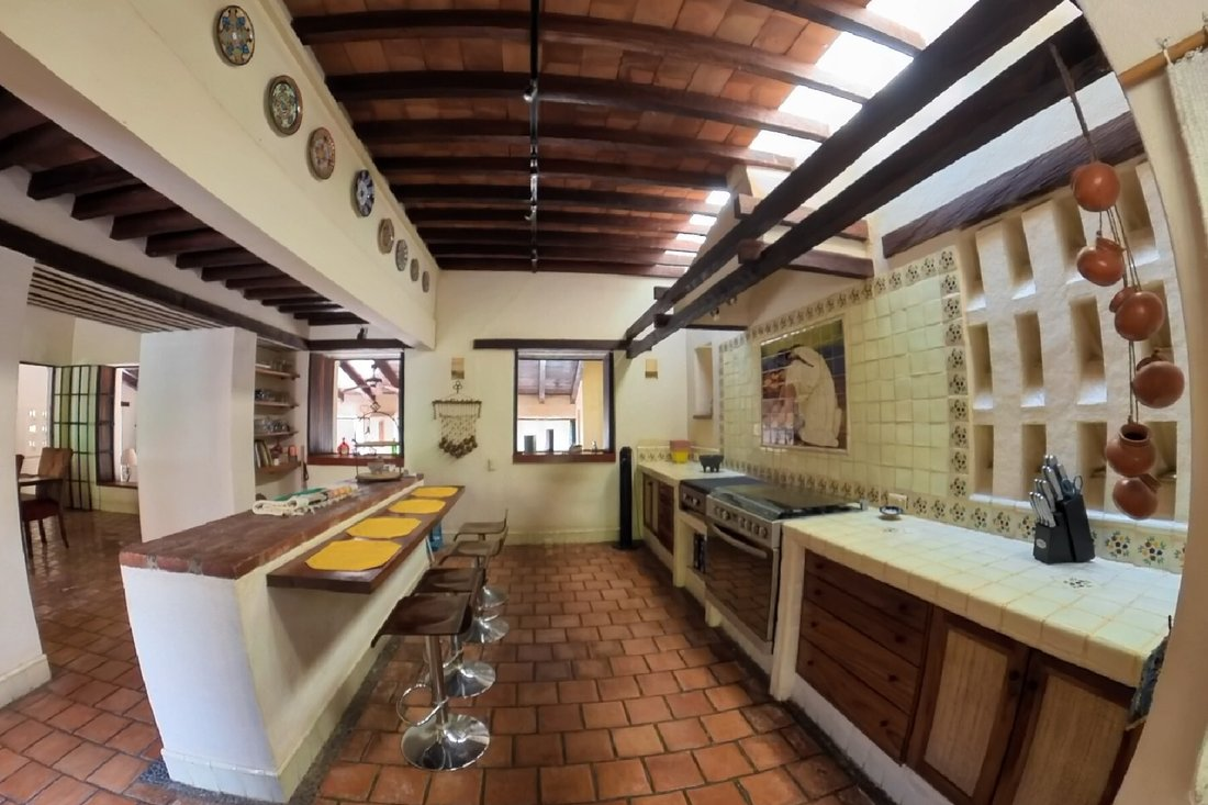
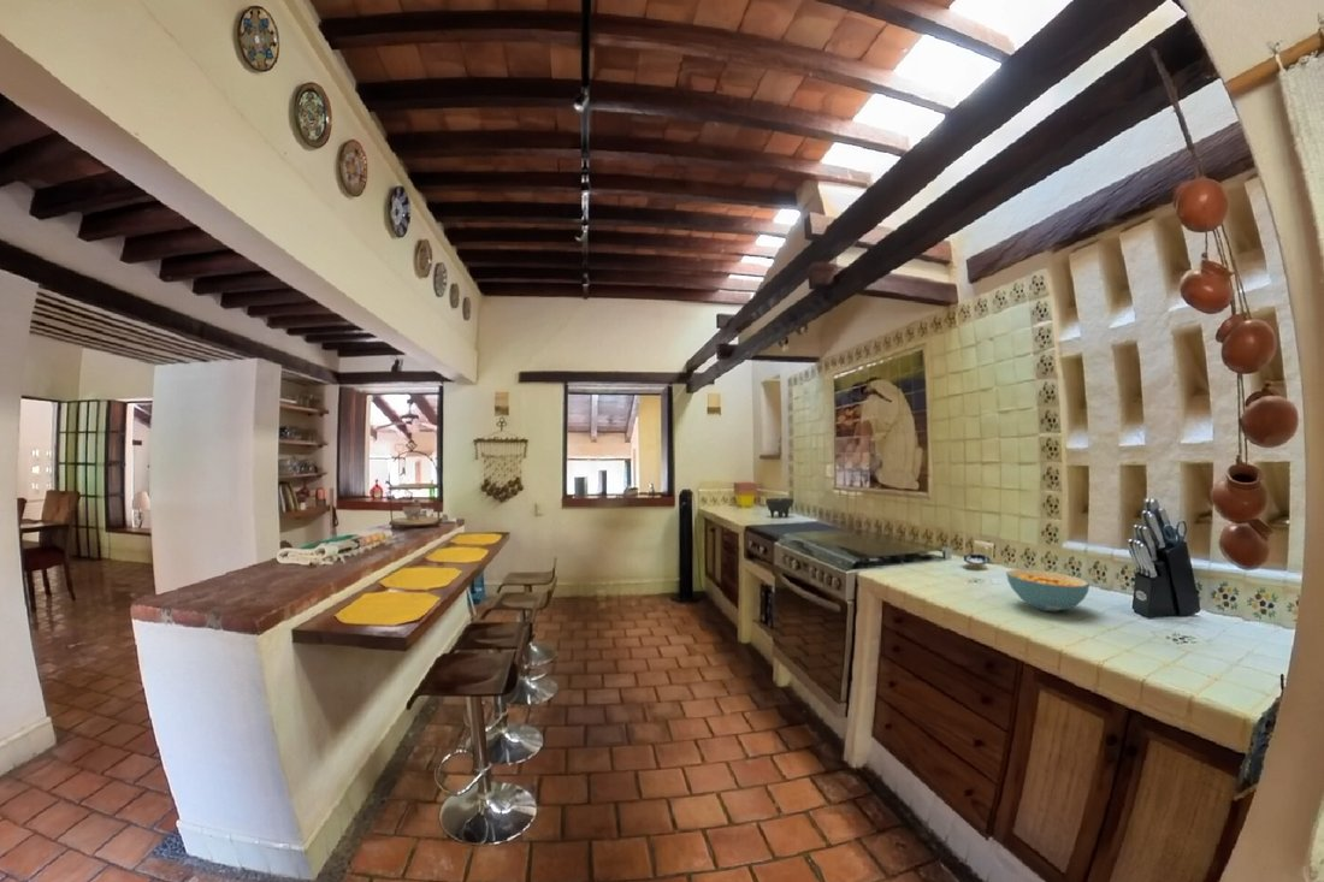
+ cereal bowl (1046, 592)
